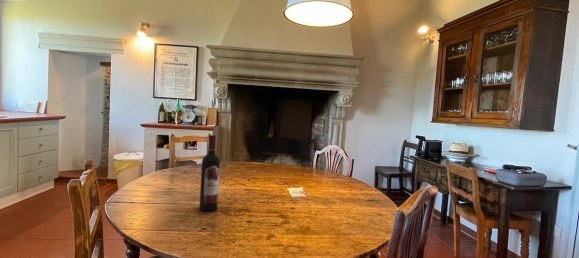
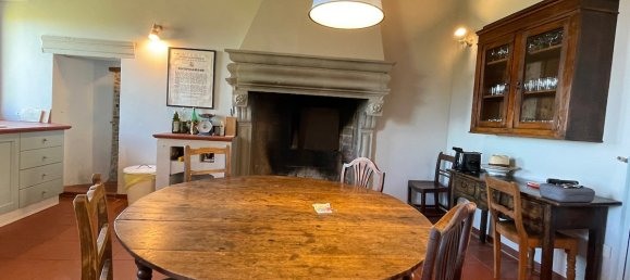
- wine bottle (210, 171)
